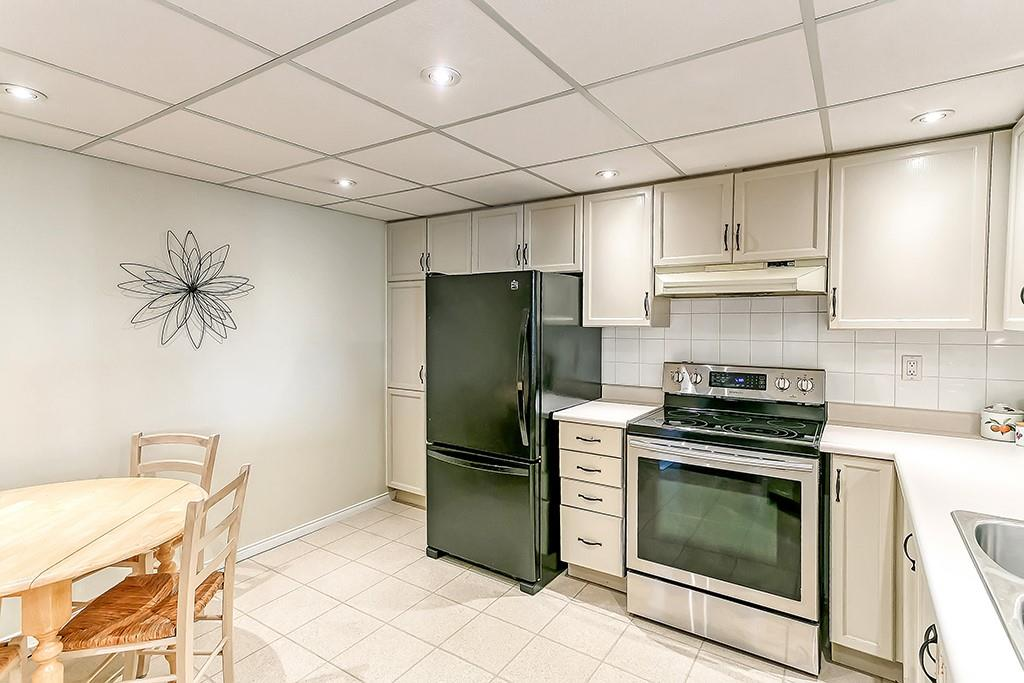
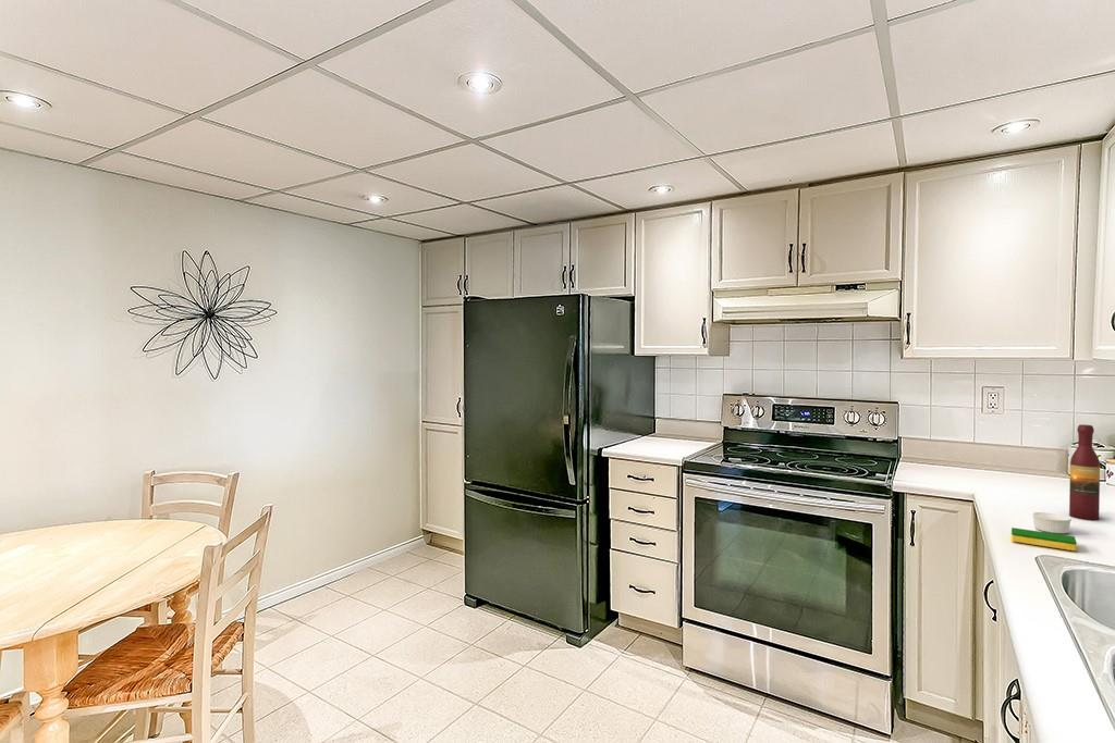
+ dish sponge (1042, 538)
+ wine bottle (1085, 471)
+ ramekin (1051, 522)
